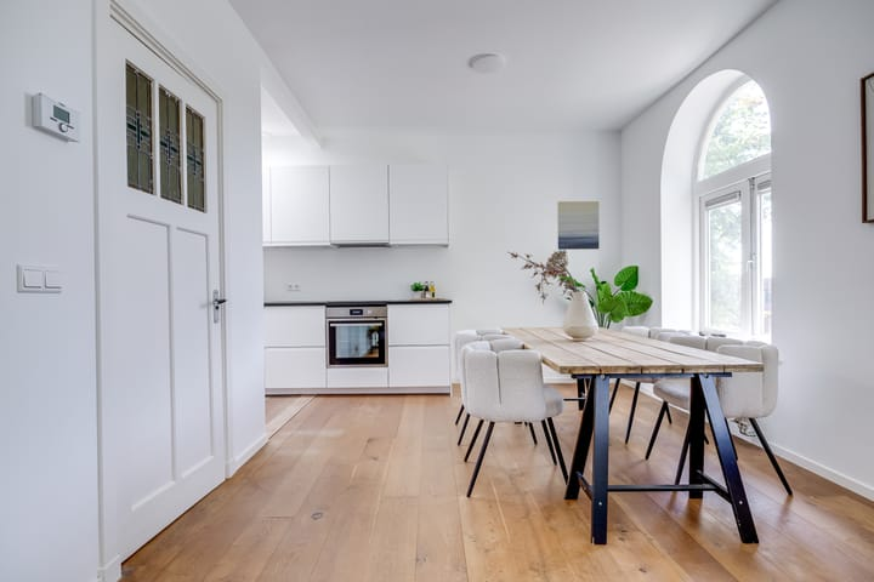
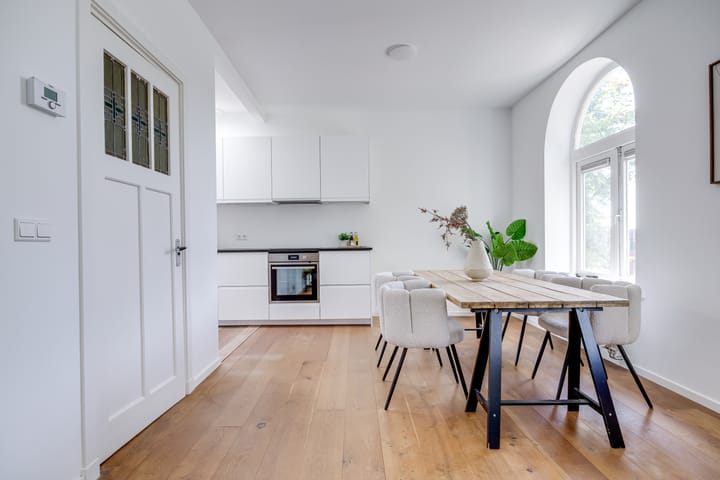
- wall art (578, 224)
